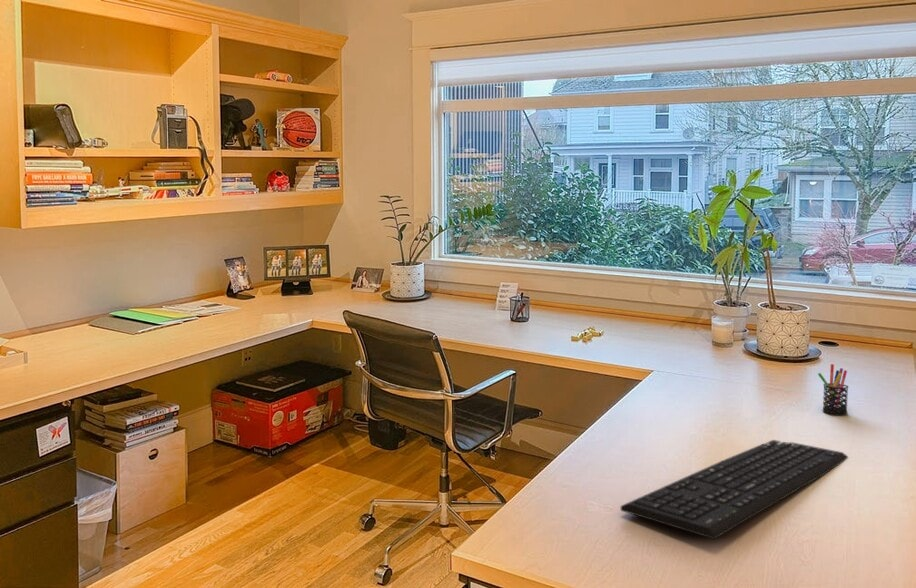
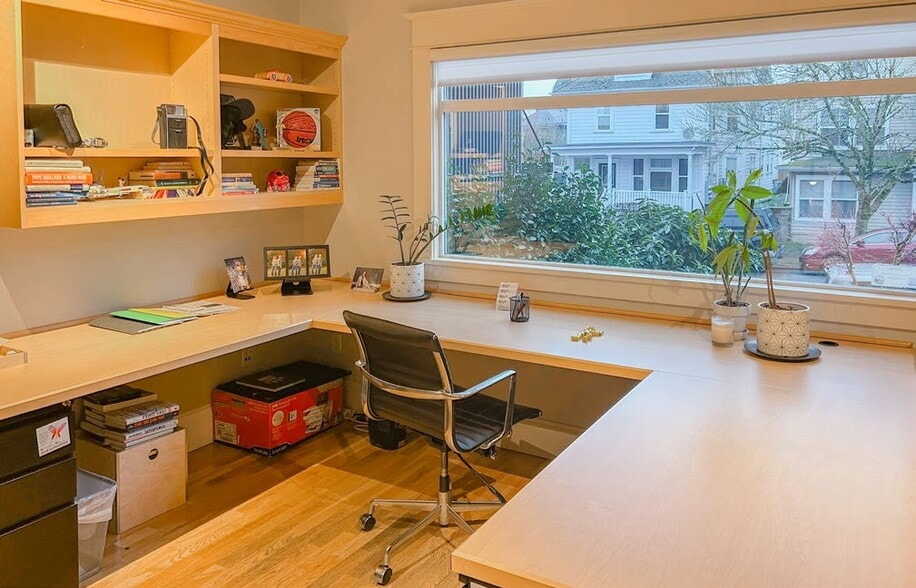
- keyboard (745, 478)
- pen holder (832, 388)
